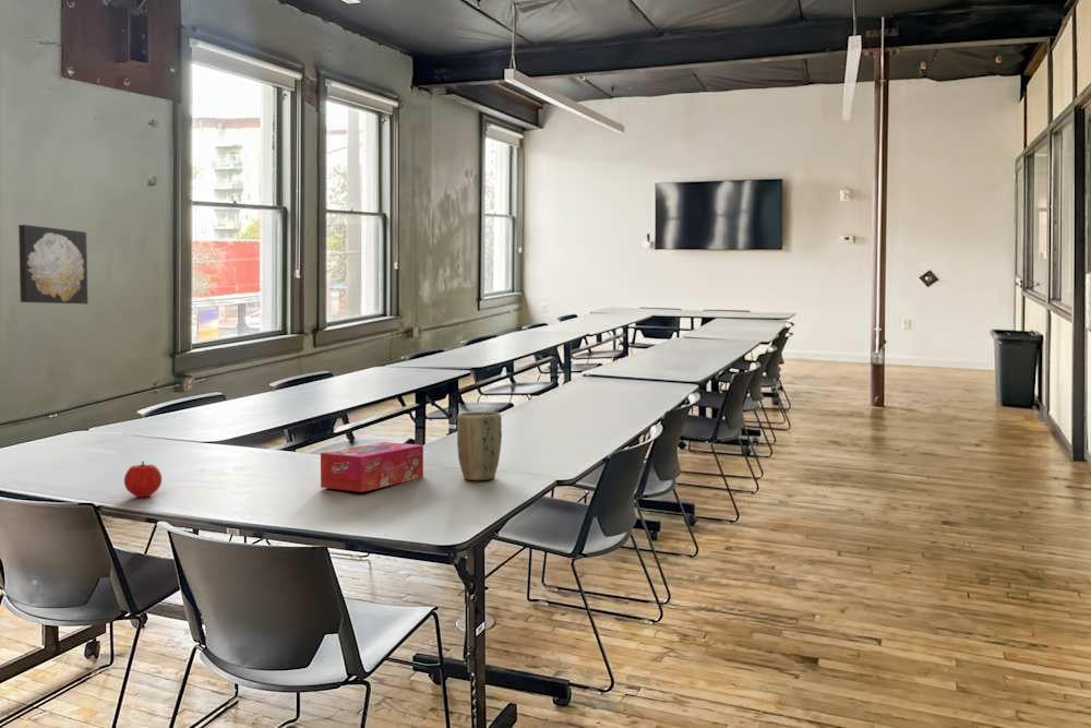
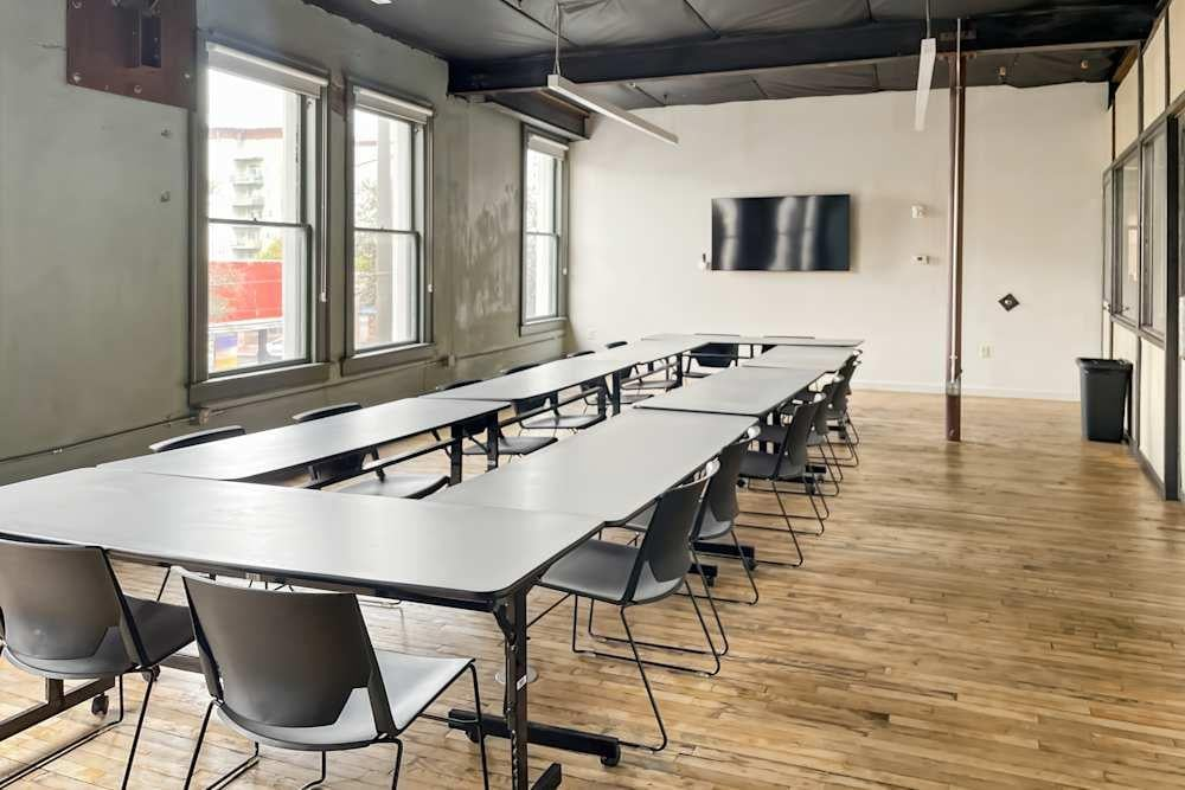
- tissue box (373, 465)
- fruit (143, 478)
- plant pot (479, 445)
- wall art (53, 265)
